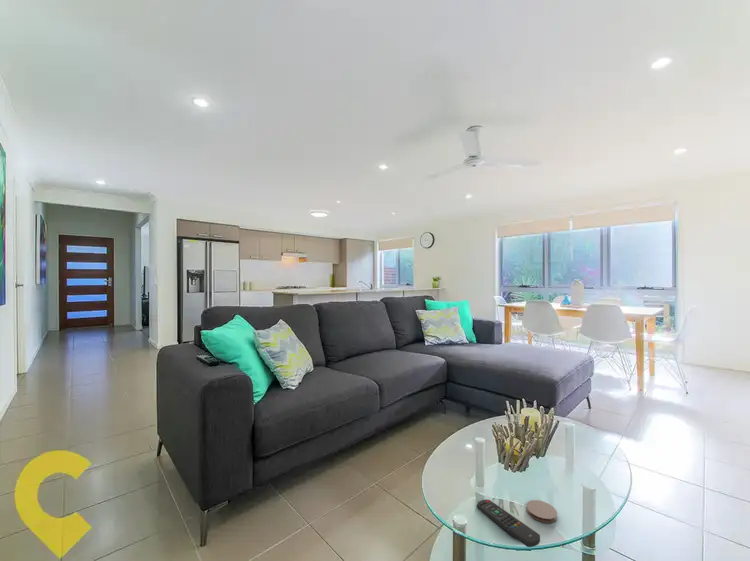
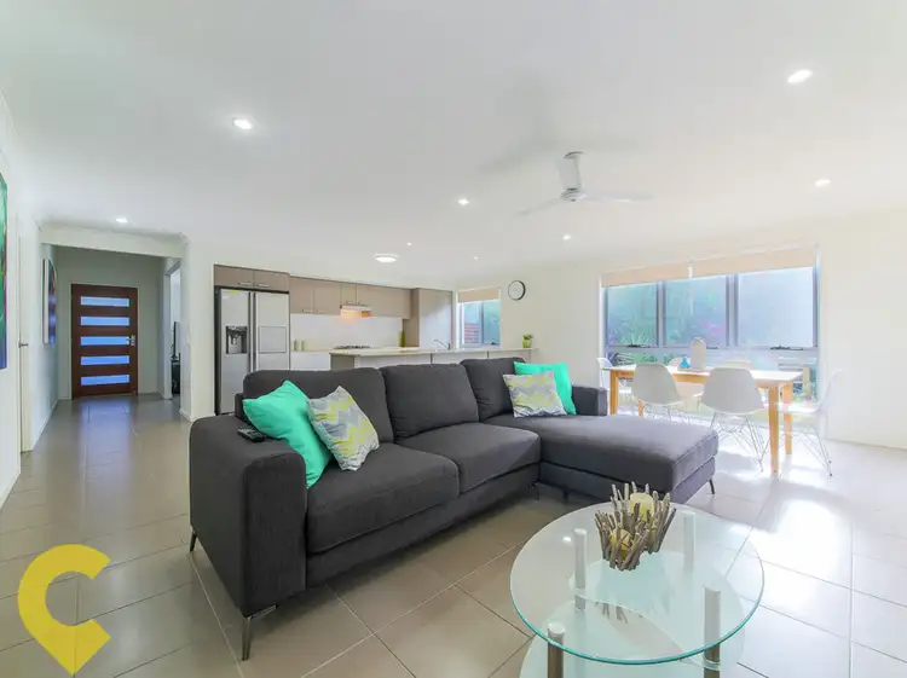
- remote control (506, 520)
- coaster (541, 510)
